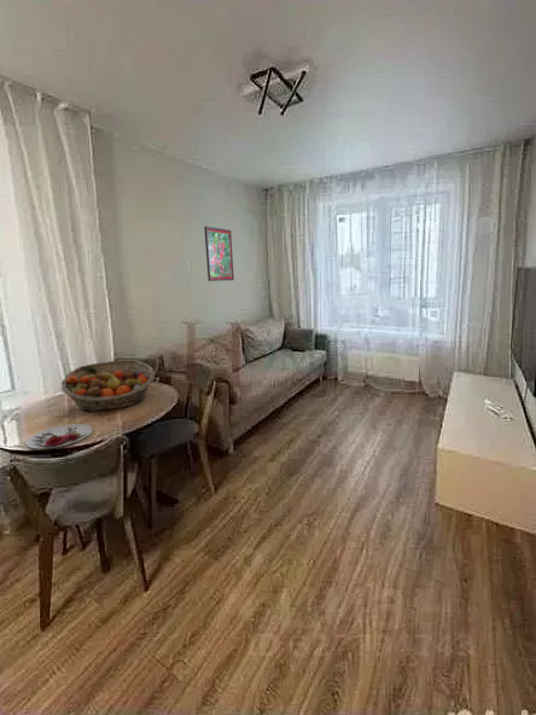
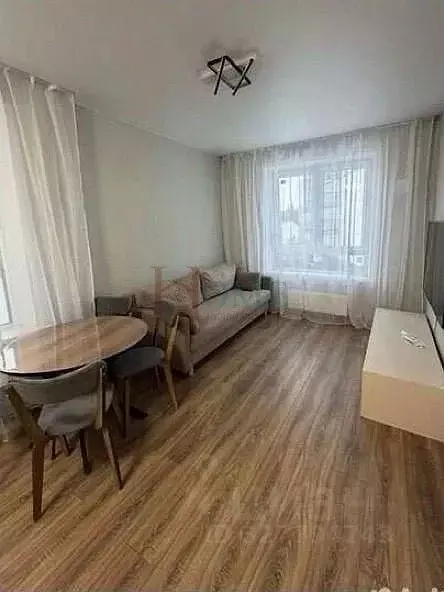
- fruit basket (110, 384)
- plate (59, 435)
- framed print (220, 255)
